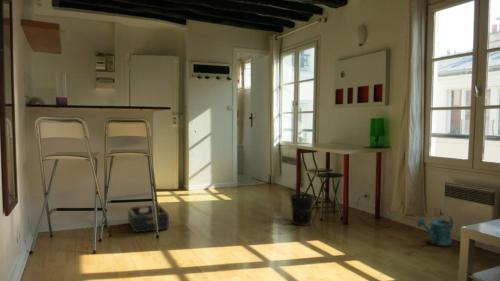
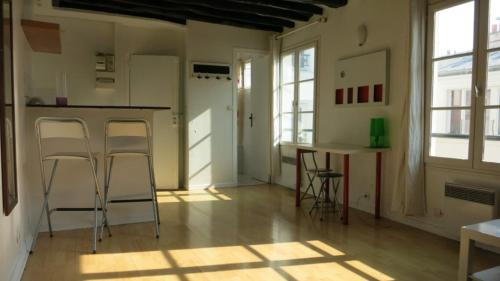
- wastebasket (301, 209)
- watering can (435, 230)
- basket (147, 217)
